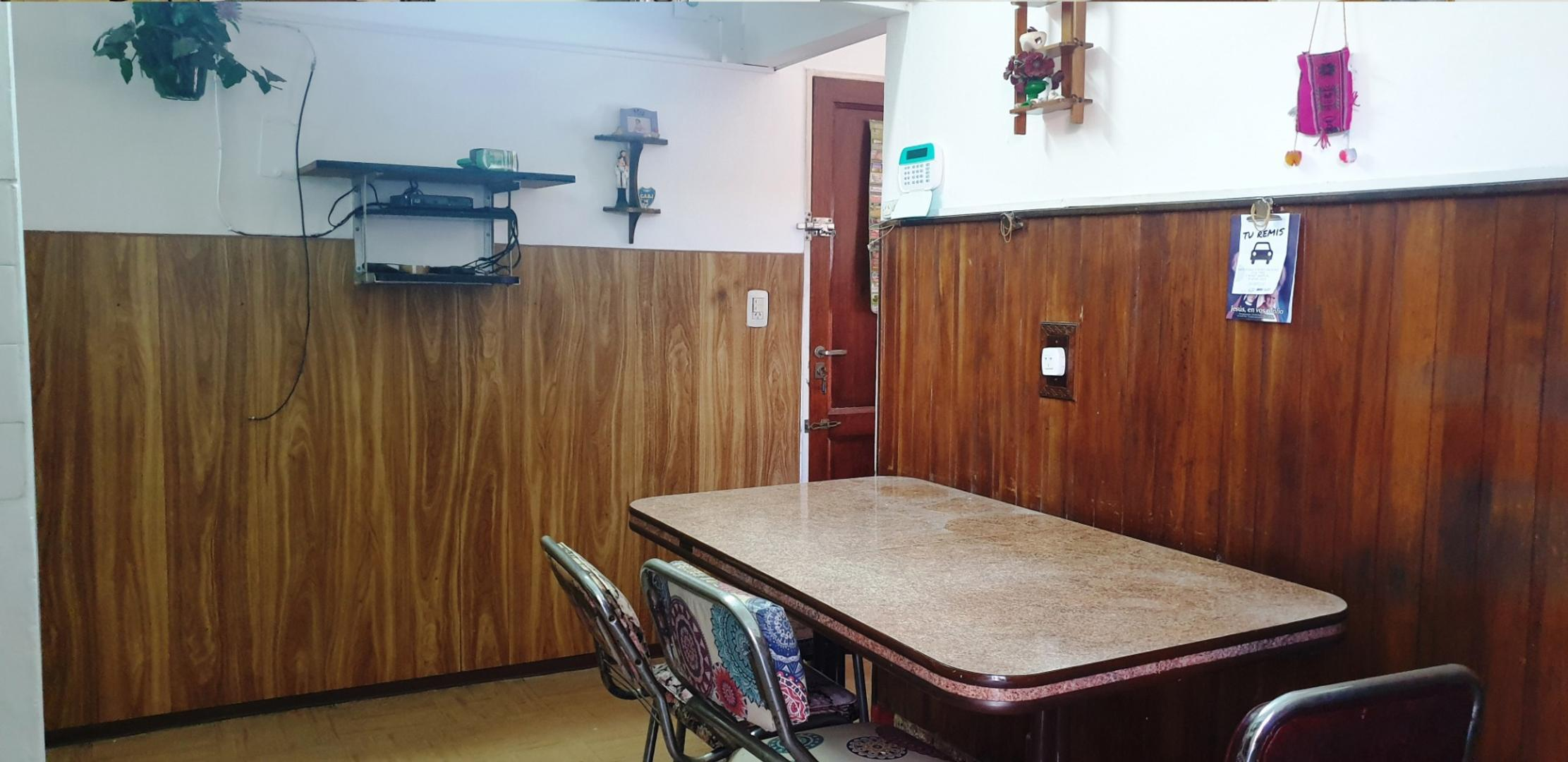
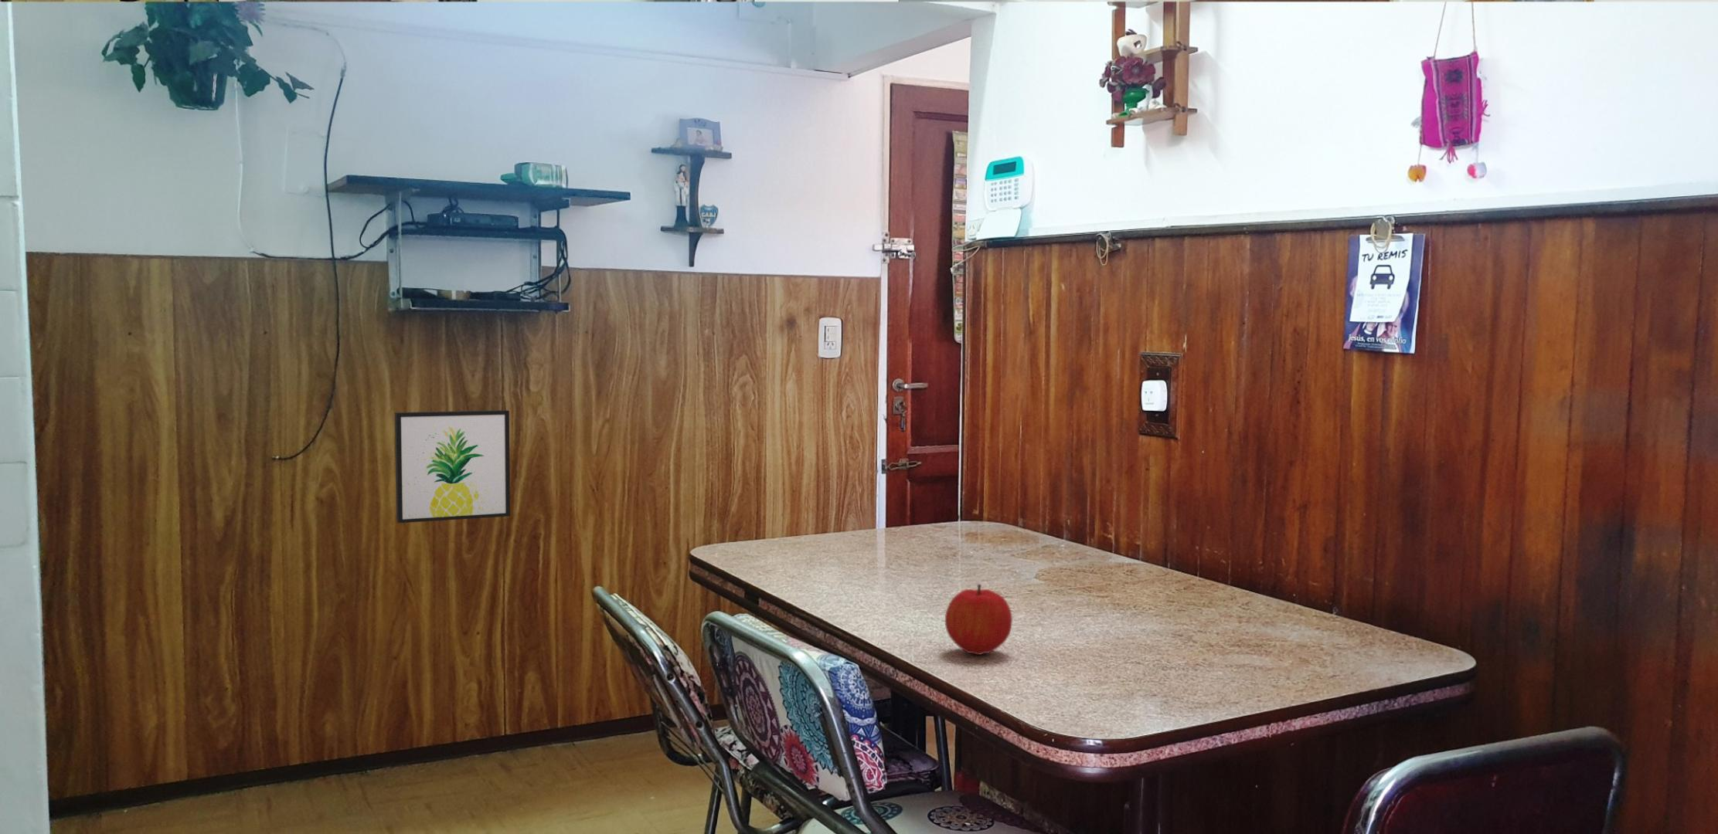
+ wall art (453, 465)
+ fruit (978, 617)
